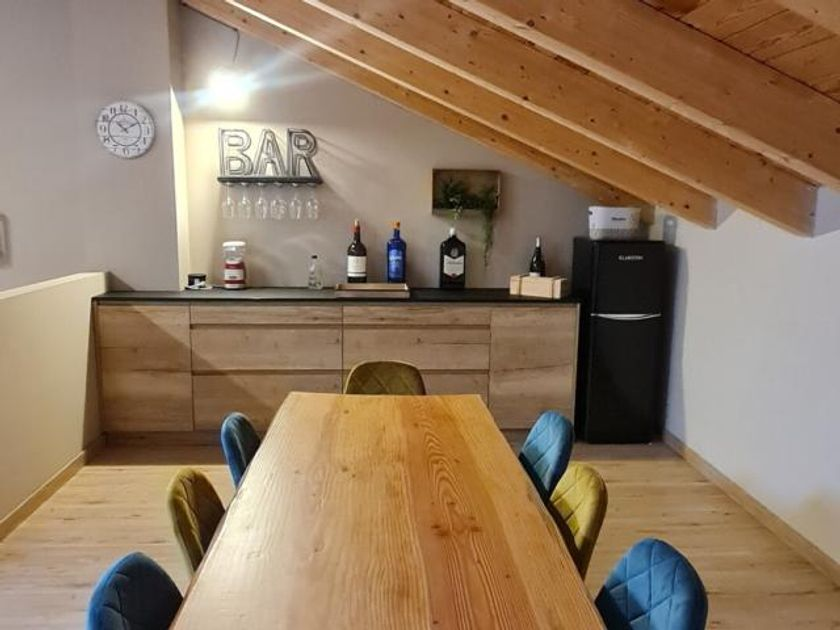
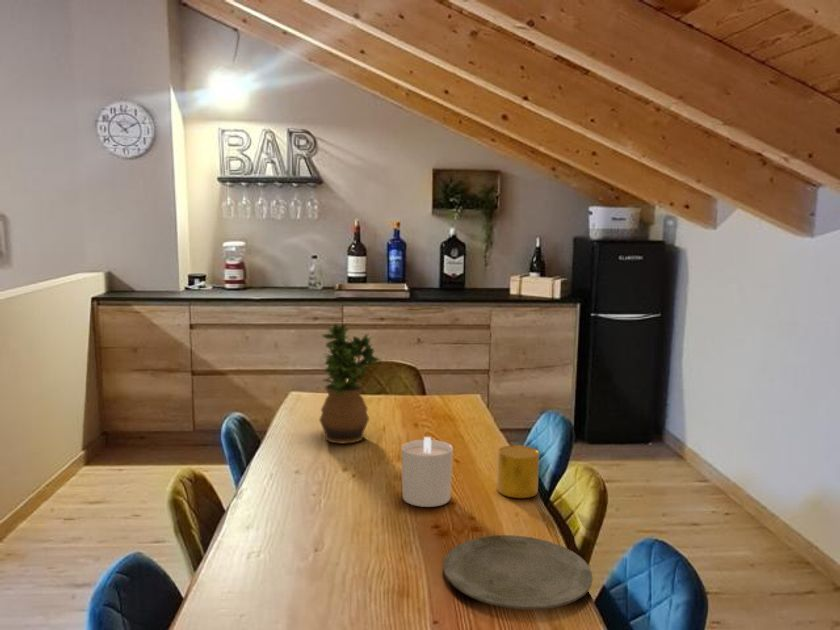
+ candle (427, 467)
+ plate (516, 571)
+ potted plant (348, 381)
+ cup (518, 471)
